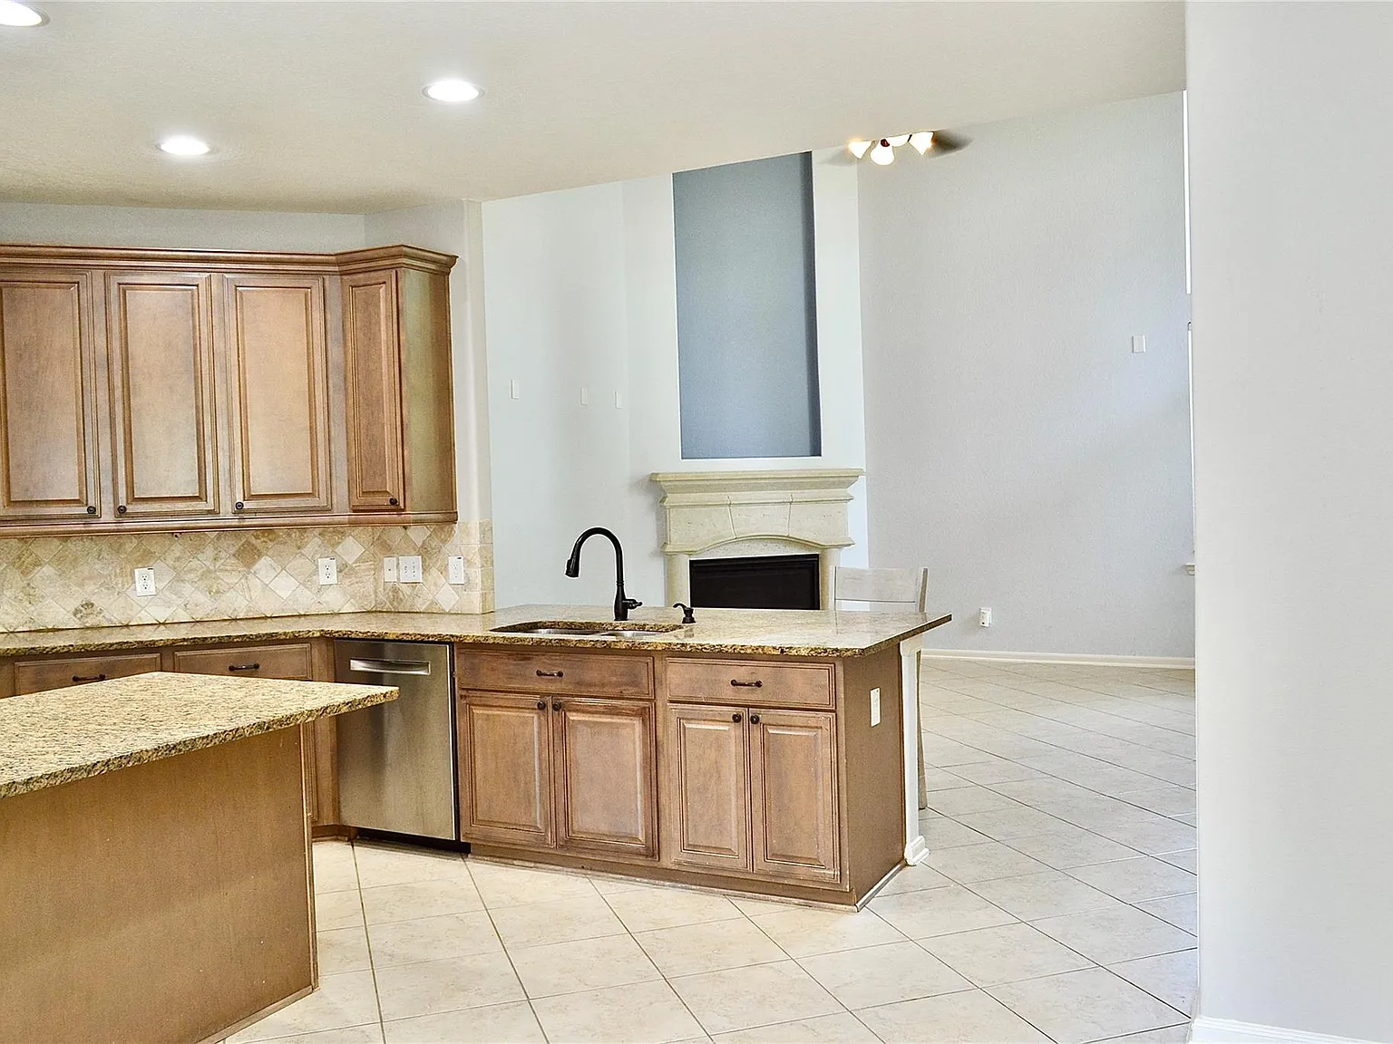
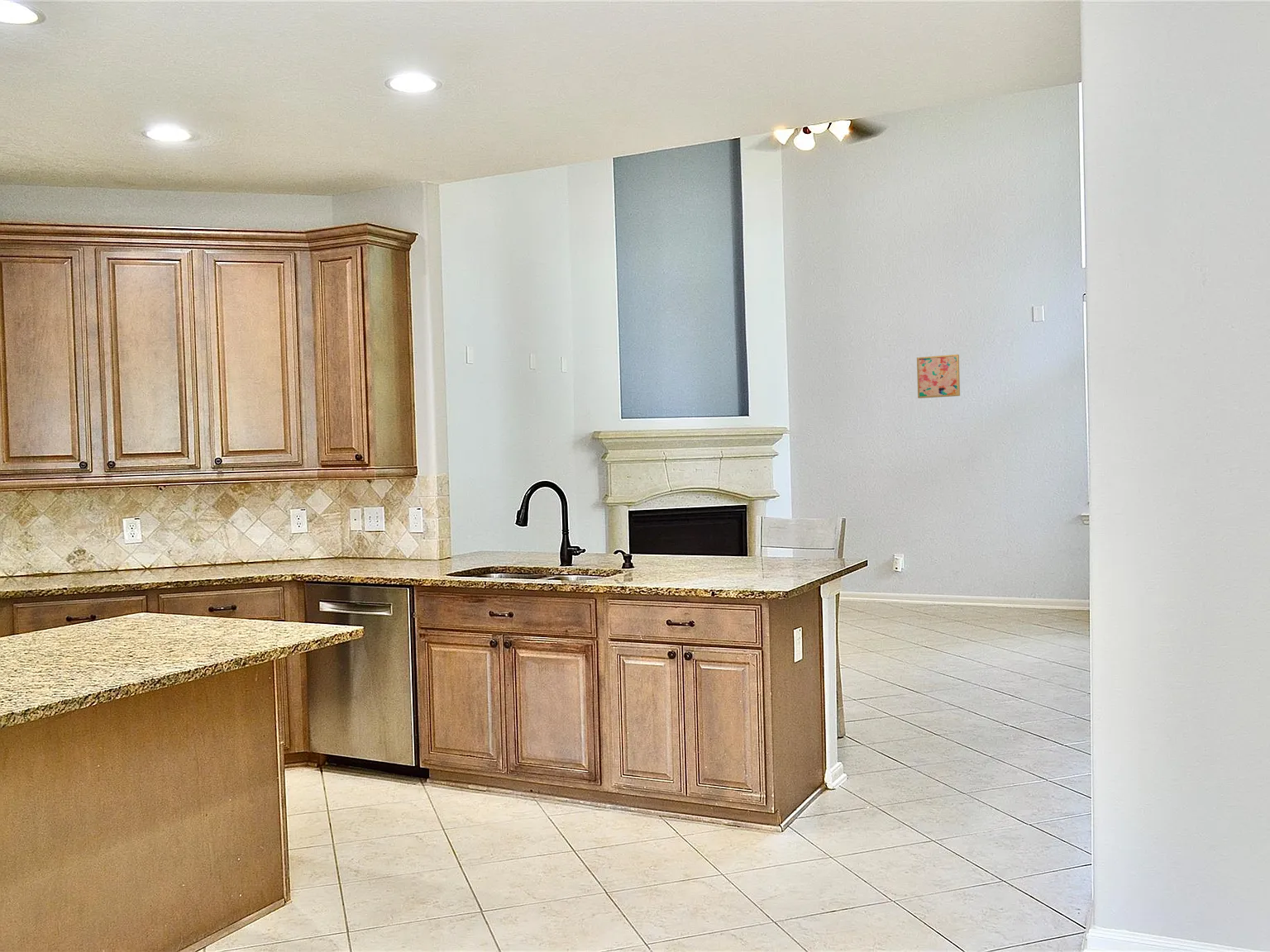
+ wall art (938, 376)
